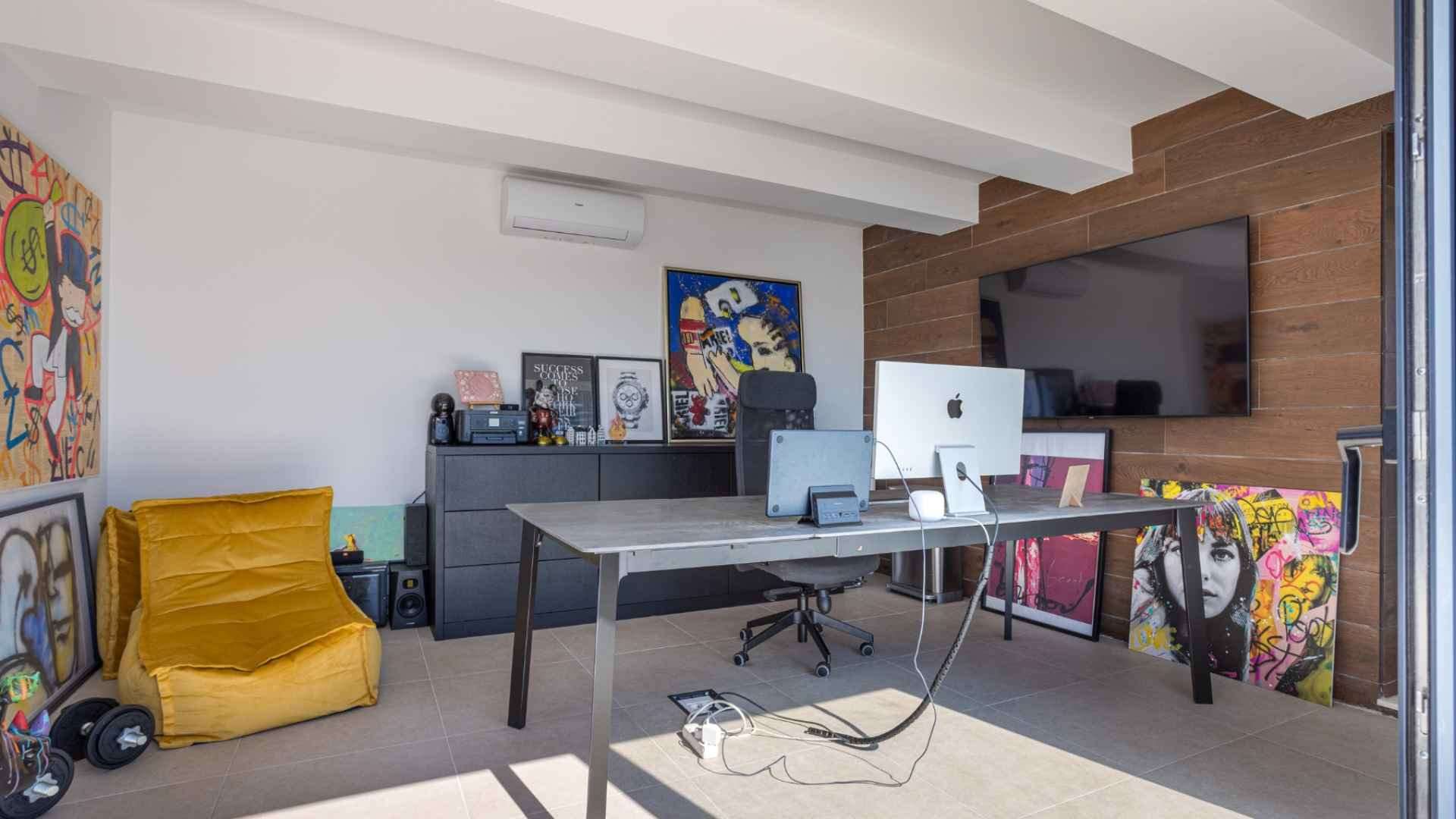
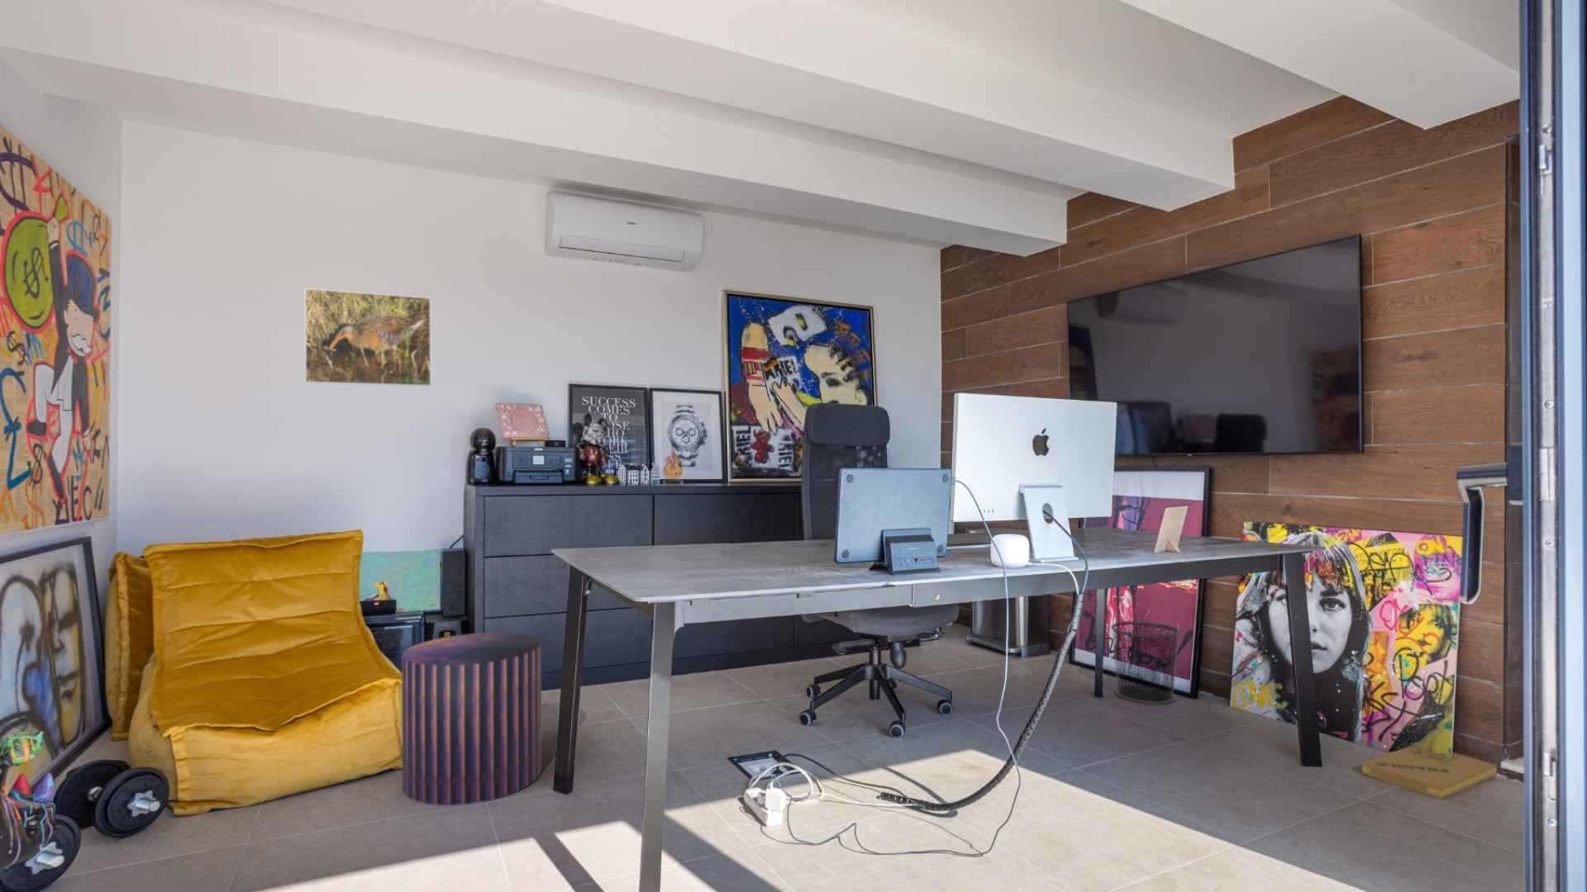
+ cardboard box (1429, 769)
+ stool (474, 712)
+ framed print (370, 339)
+ waste bin (1144, 661)
